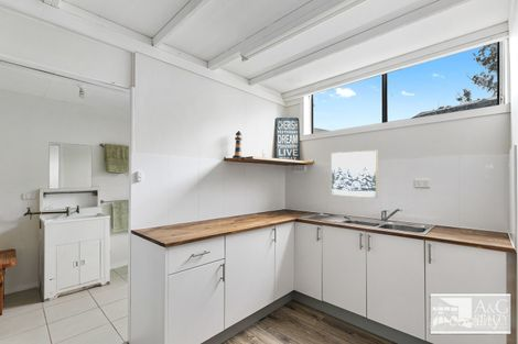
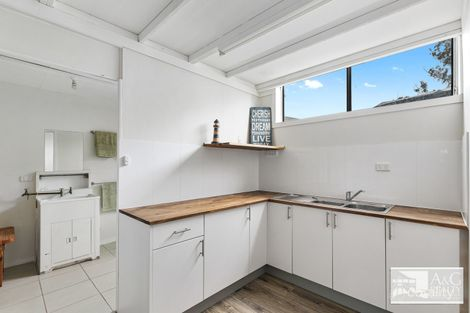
- wall art (353, 174)
